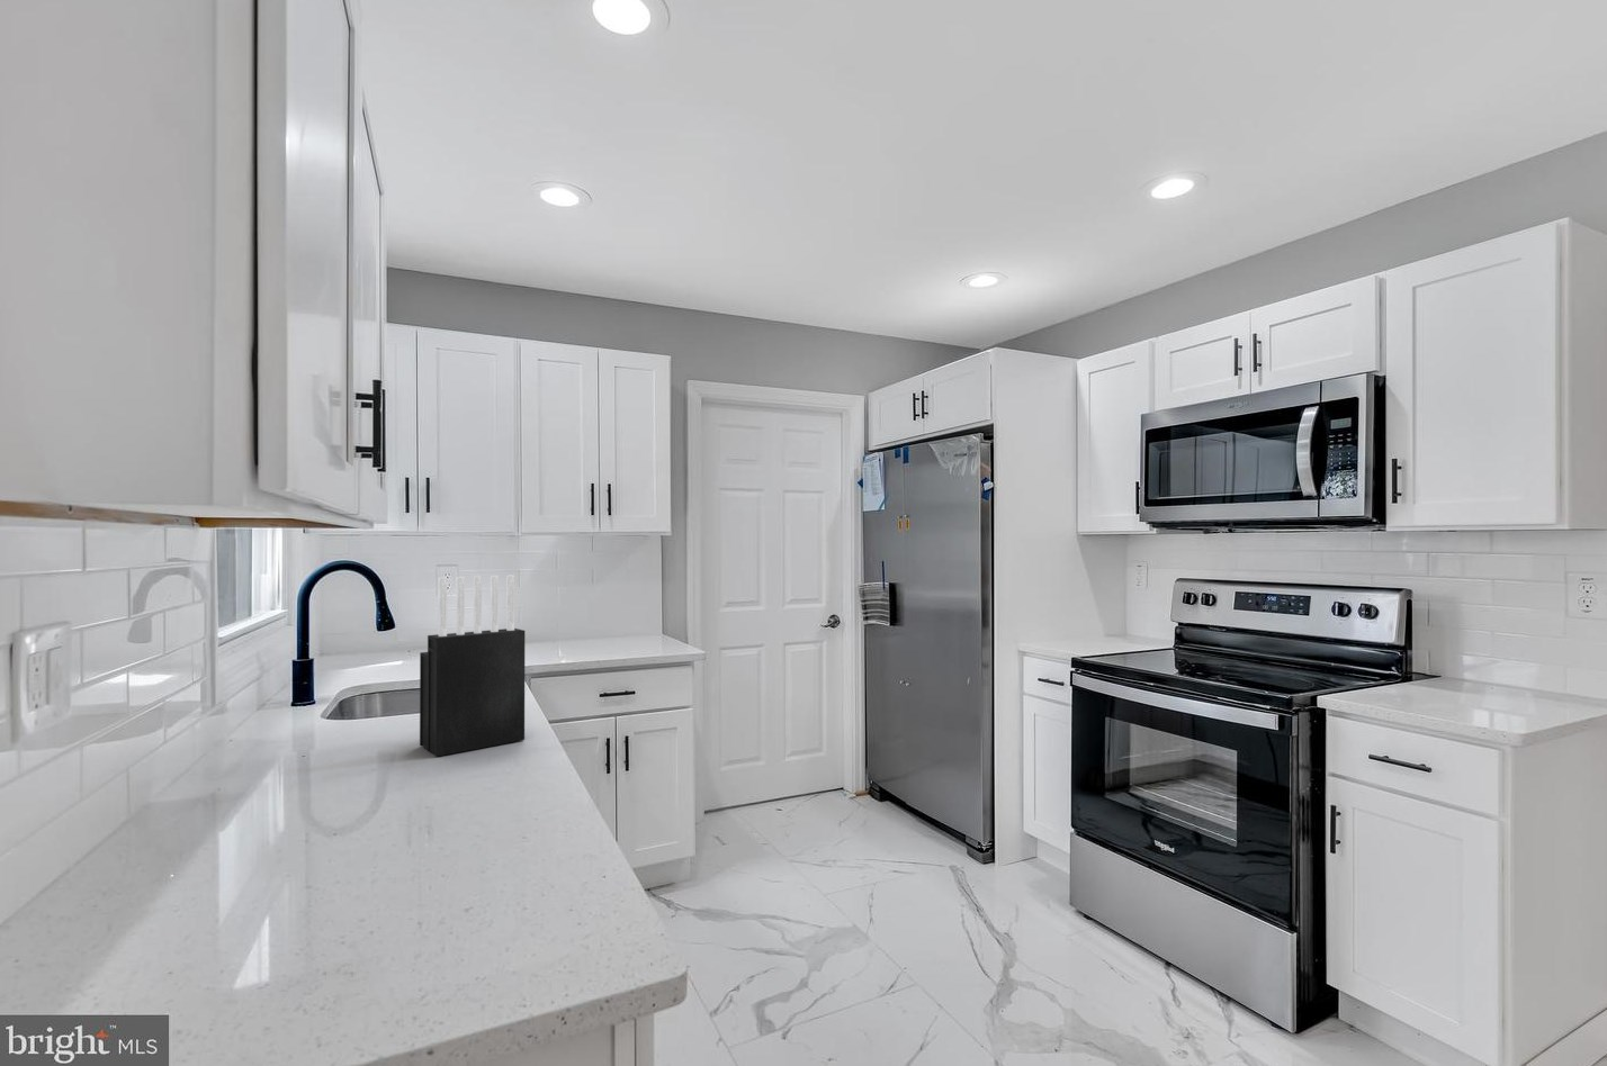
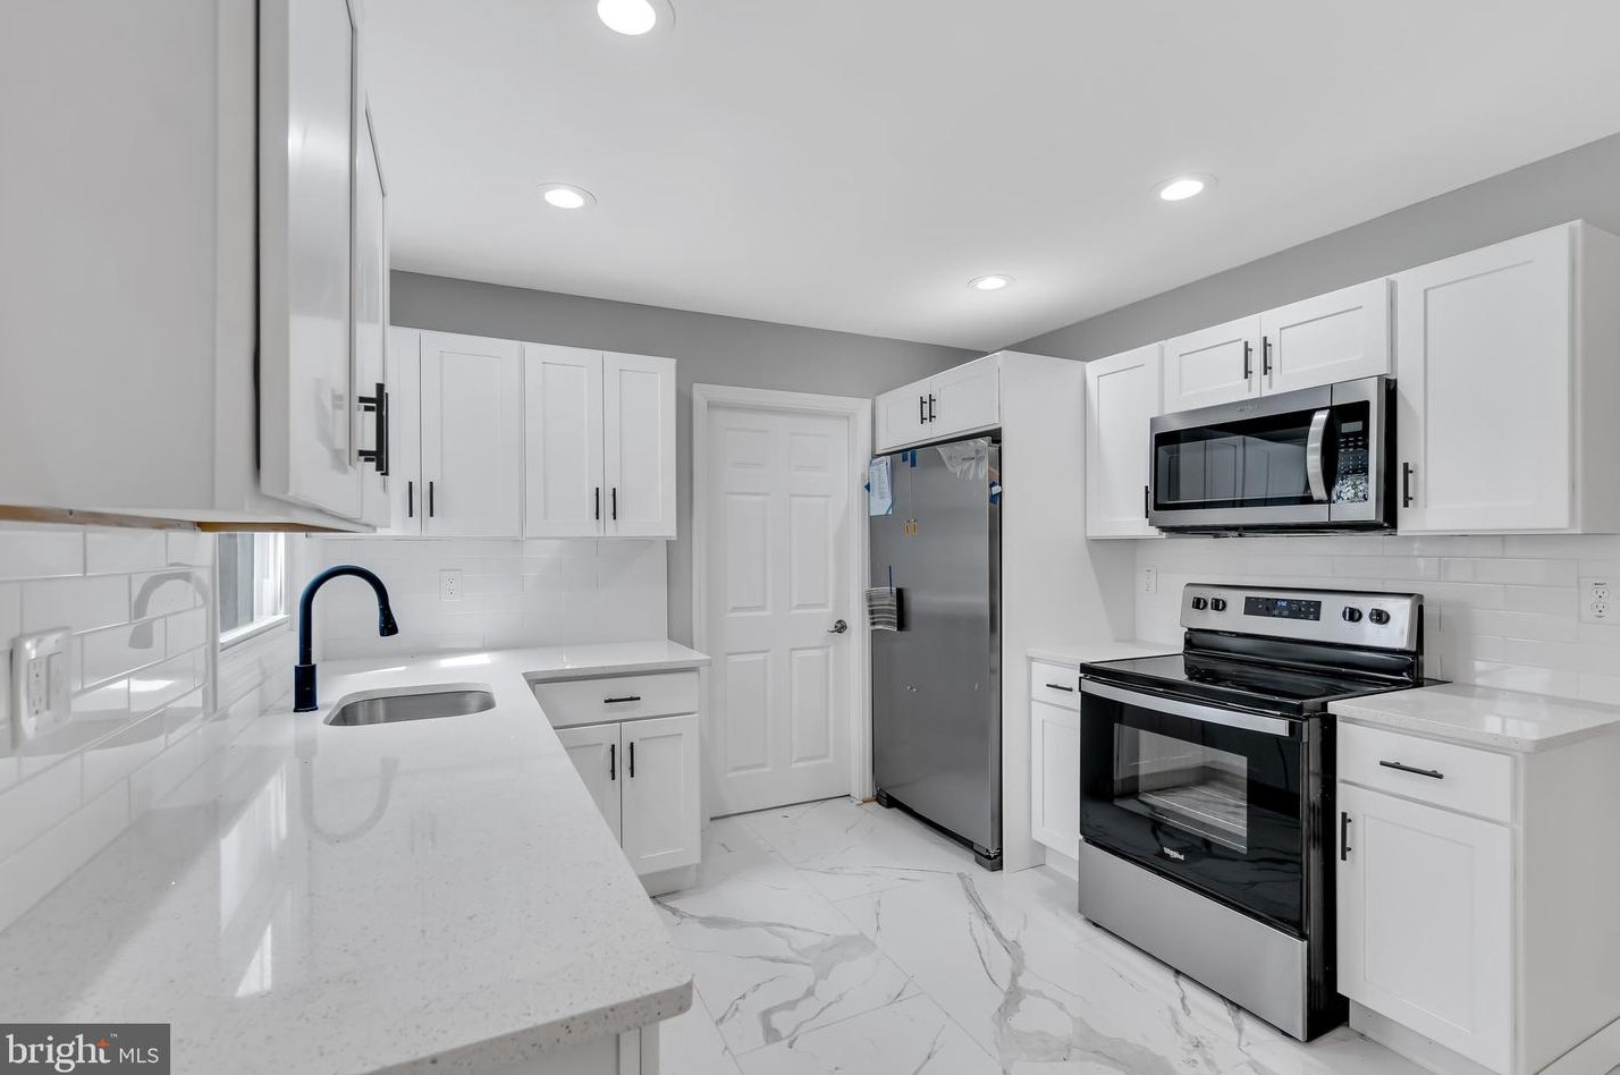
- knife block (470, 658)
